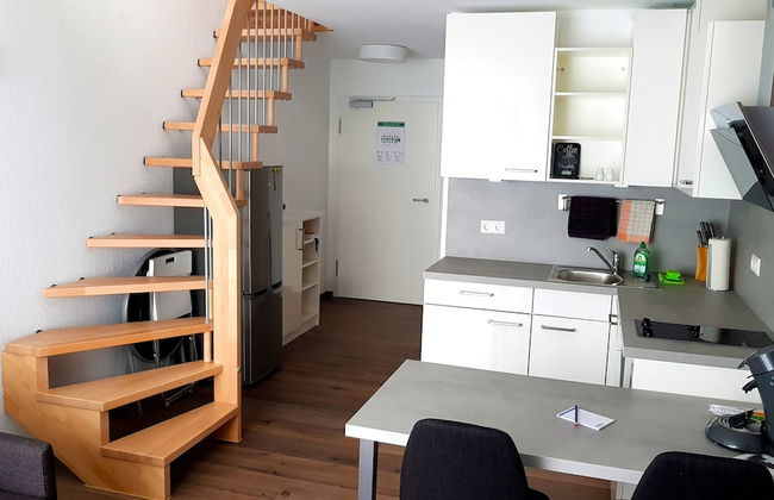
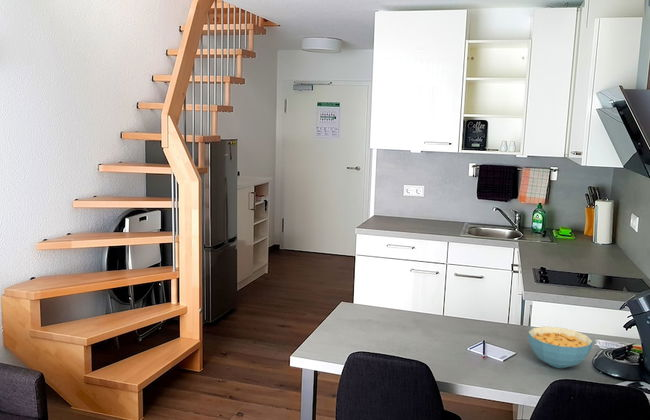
+ cereal bowl (558, 350)
